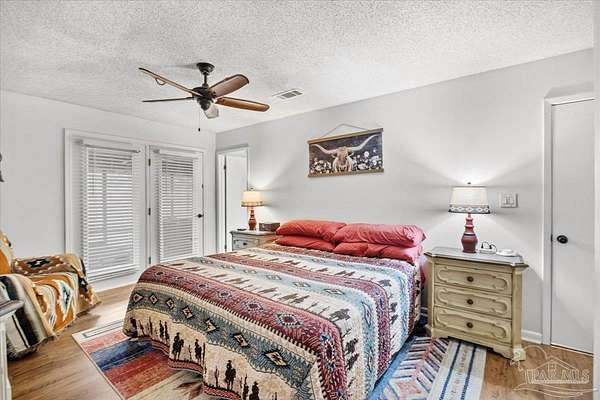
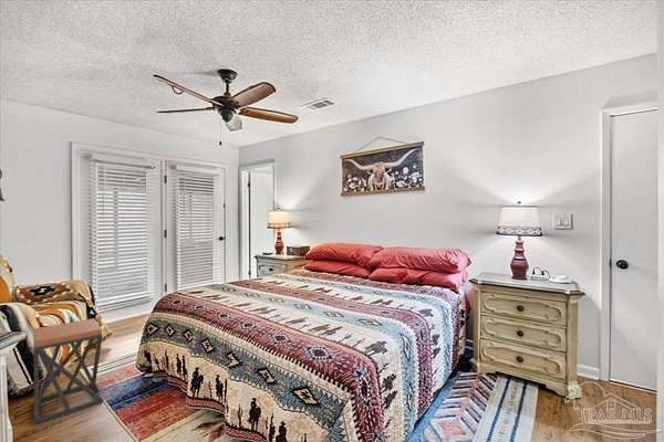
+ stool (64, 365)
